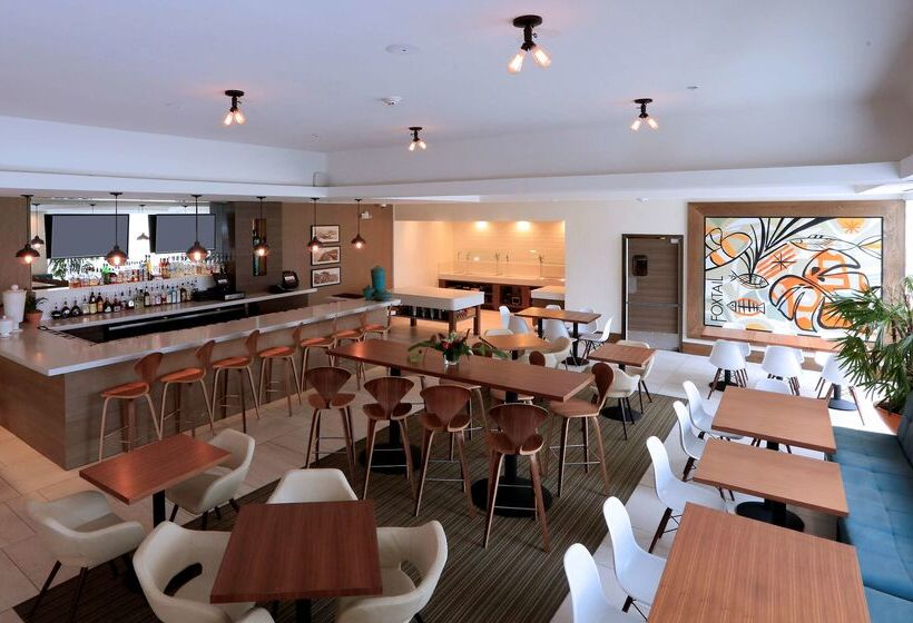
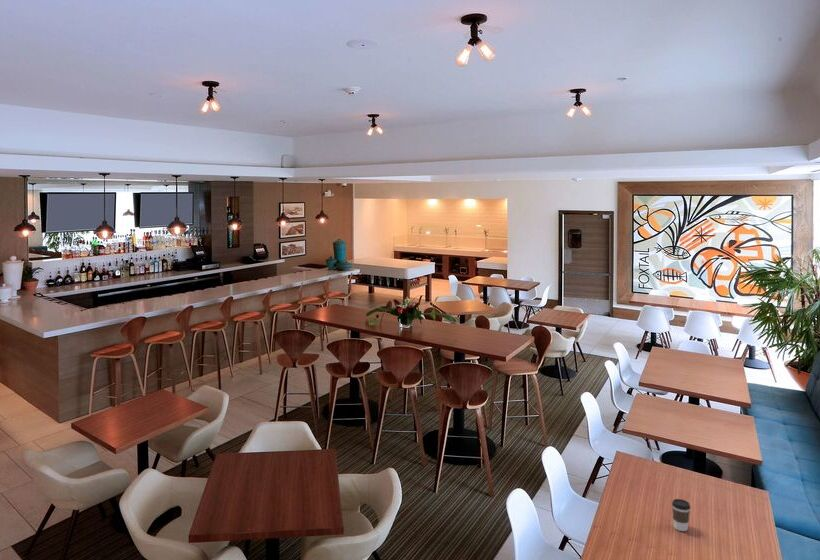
+ coffee cup (680, 515)
